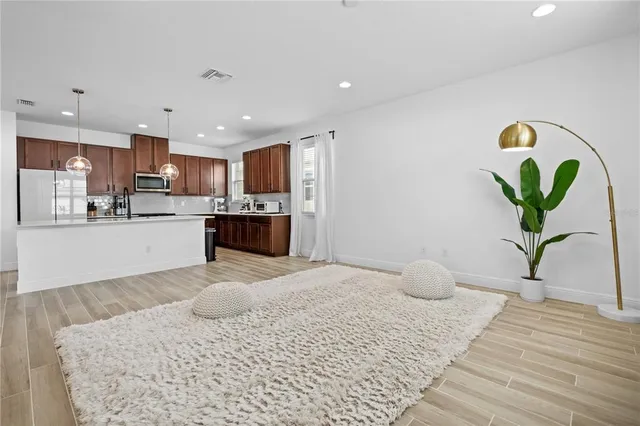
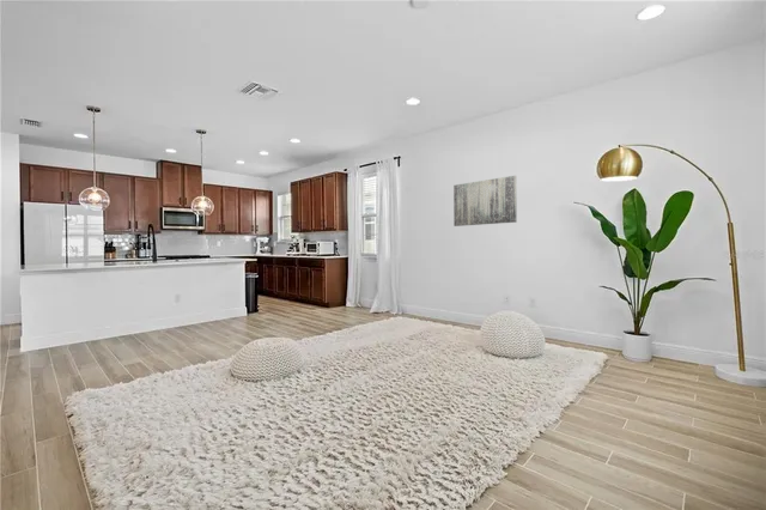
+ wall art (482, 202)
